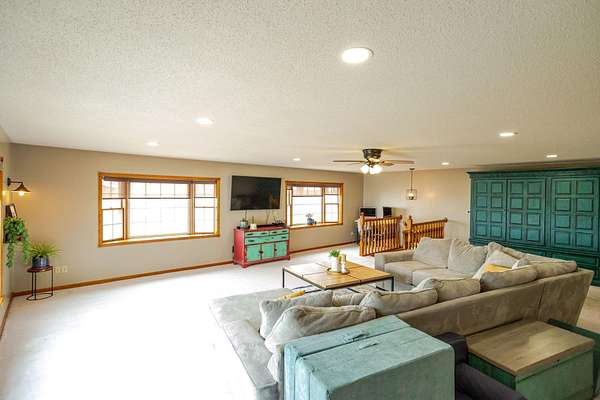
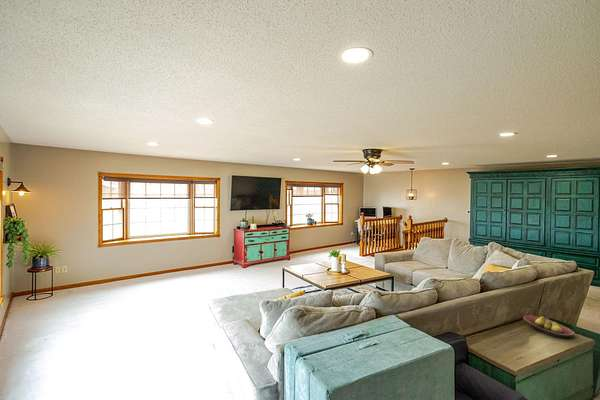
+ fruit bowl (547, 325)
